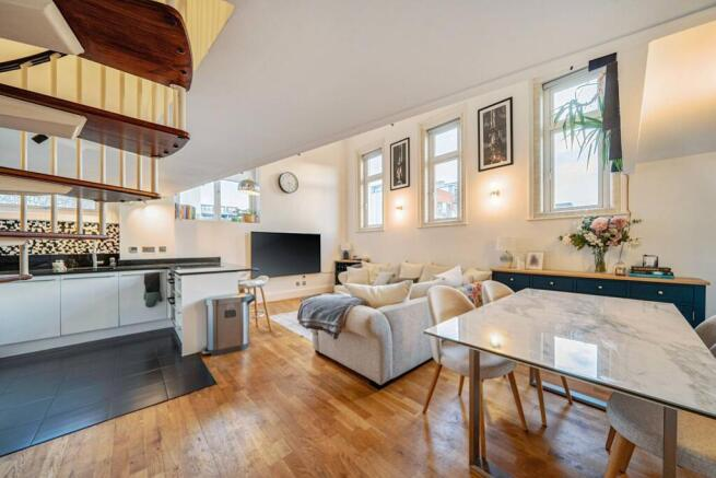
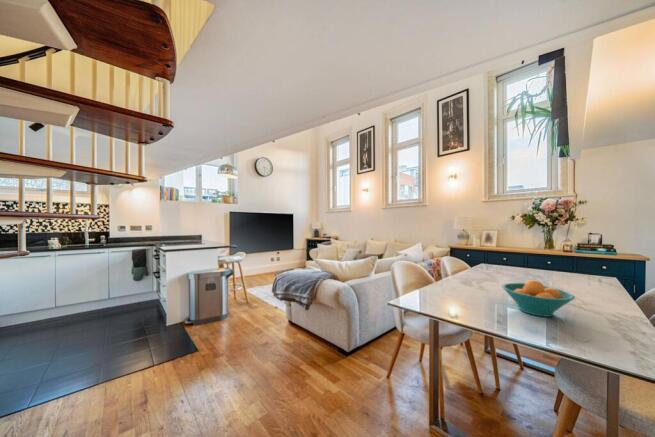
+ fruit bowl (535, 296)
